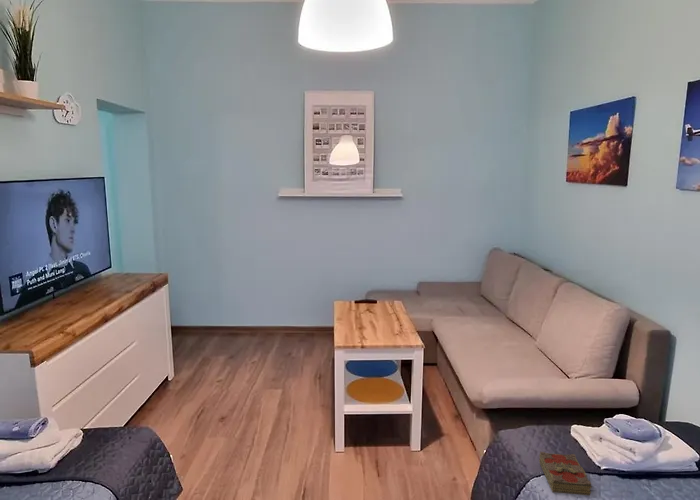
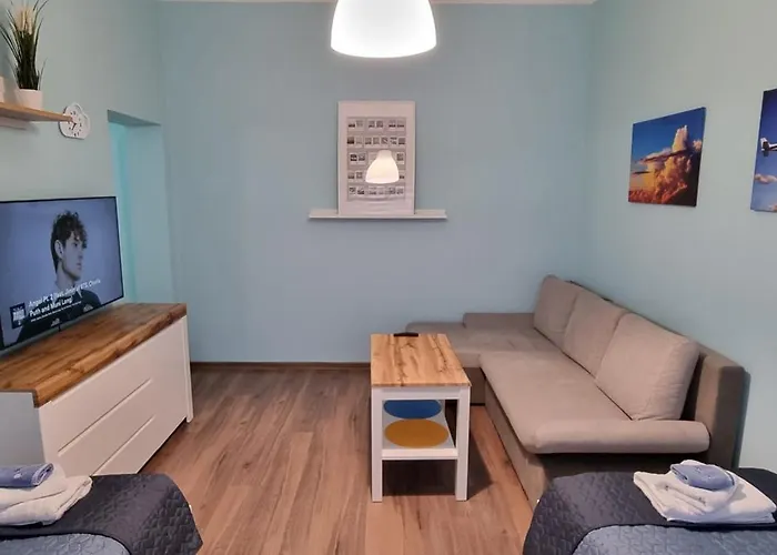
- book (564, 471)
